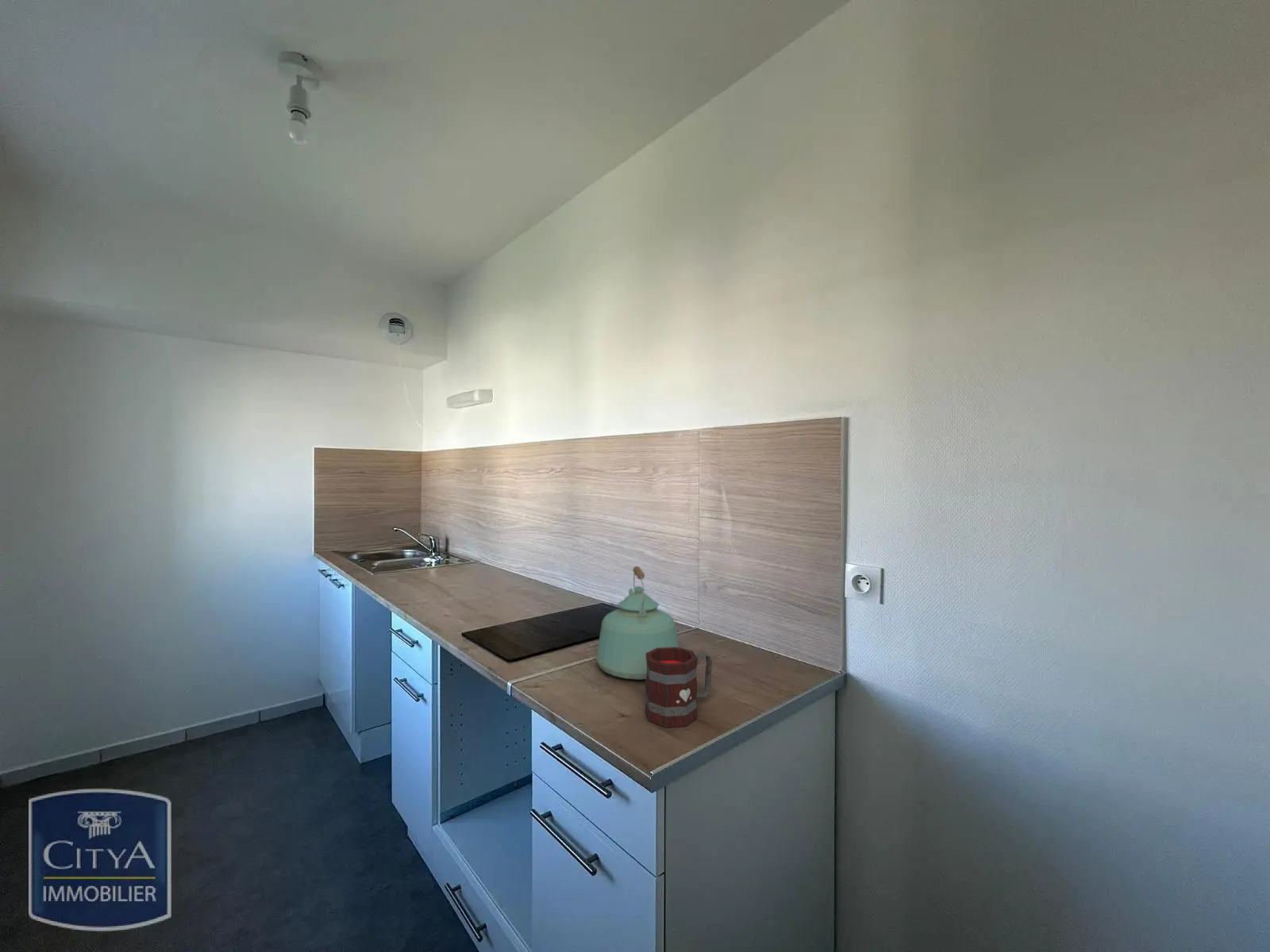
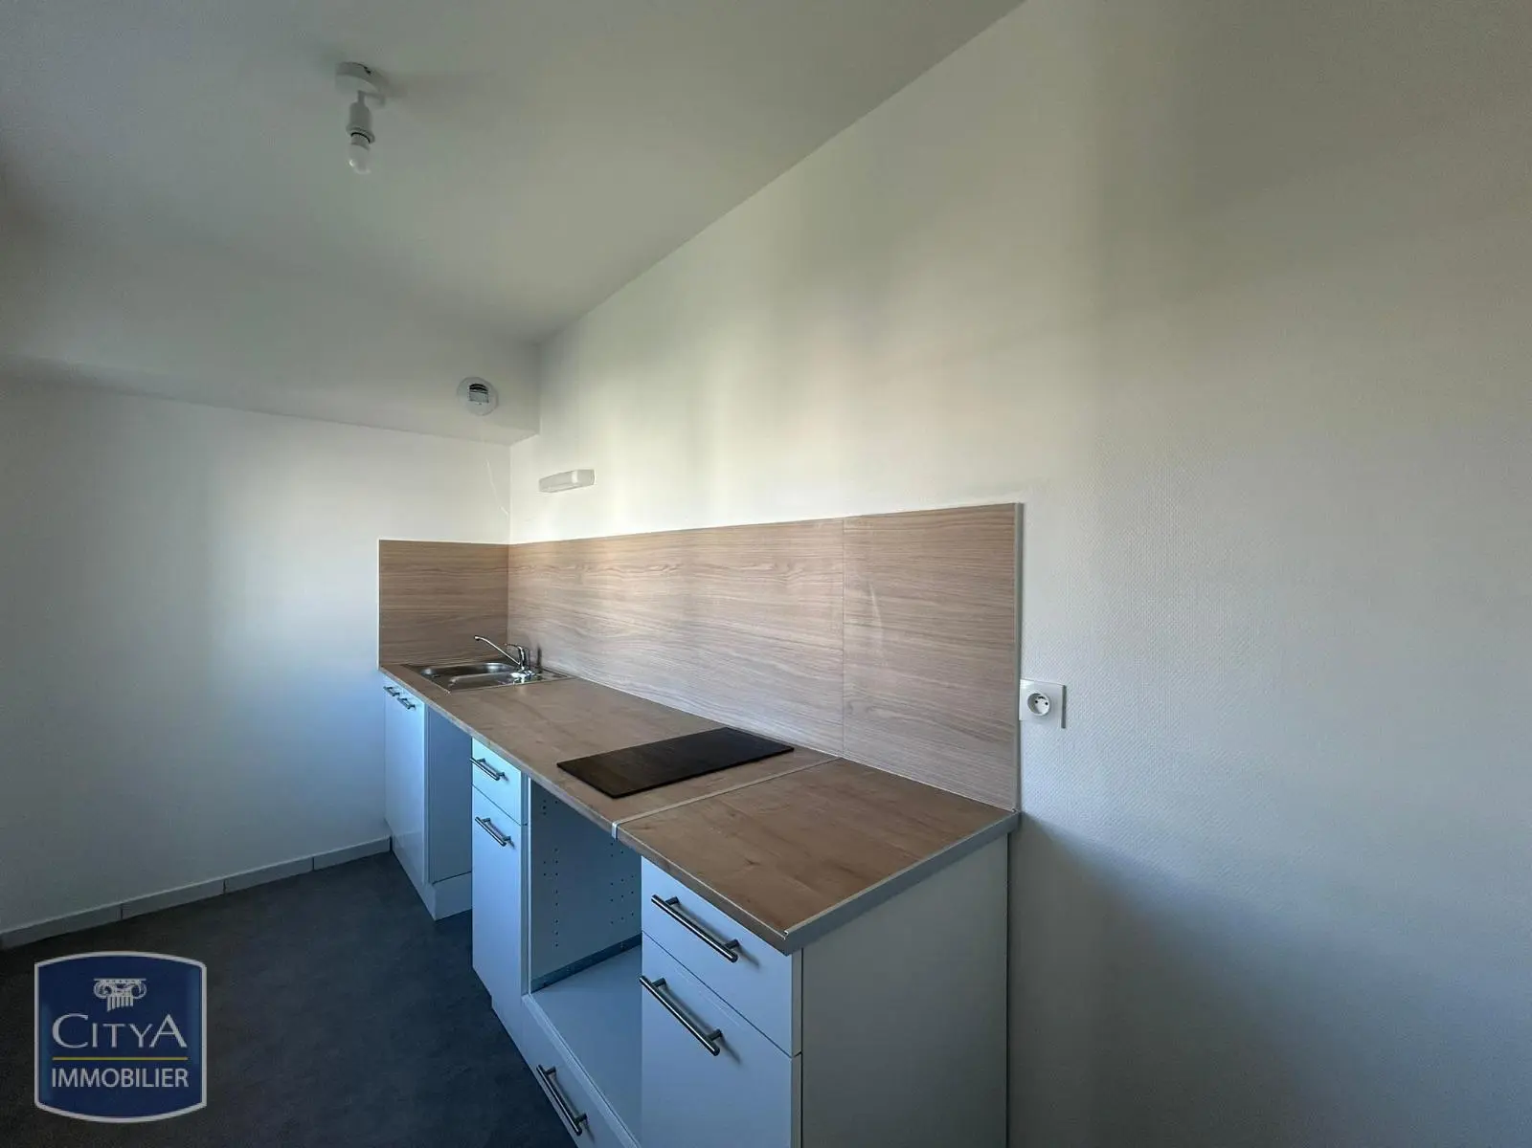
- kettle (637, 615)
- mug (680, 682)
